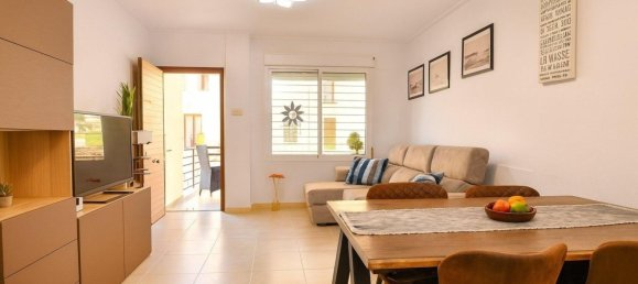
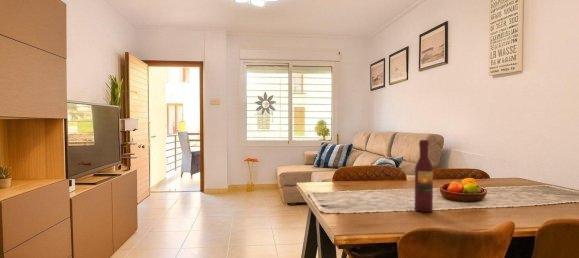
+ wine bottle (423, 175)
